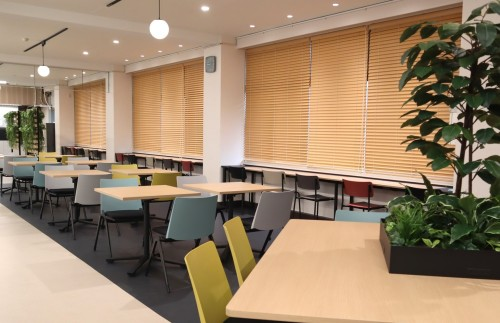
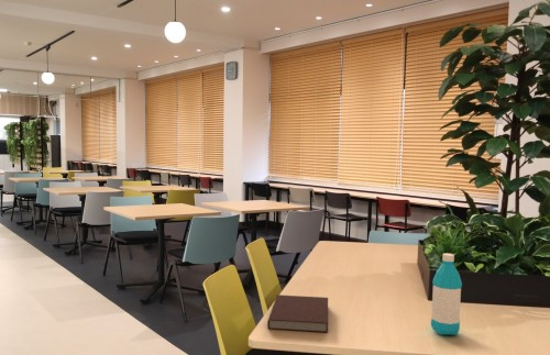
+ notebook (299, 312)
+ water bottle (447, 292)
